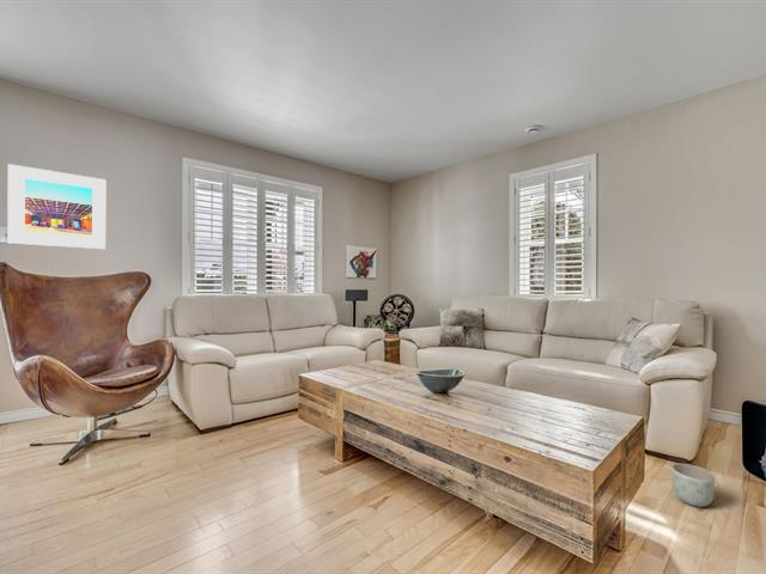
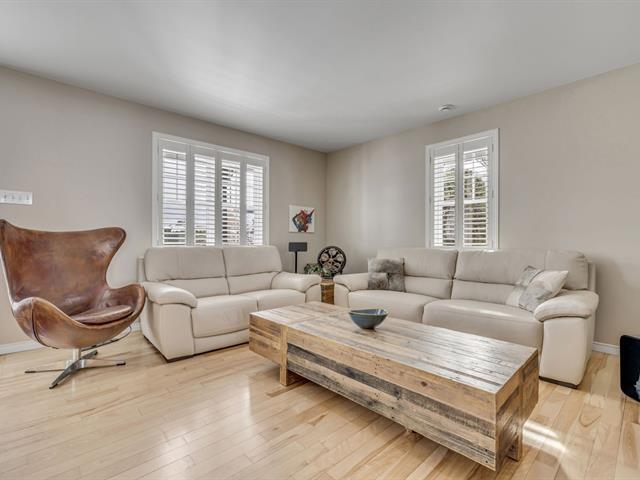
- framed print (60, 209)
- planter (692, 486)
